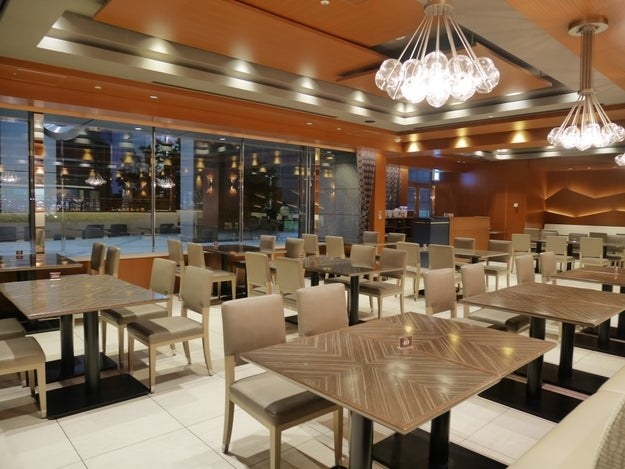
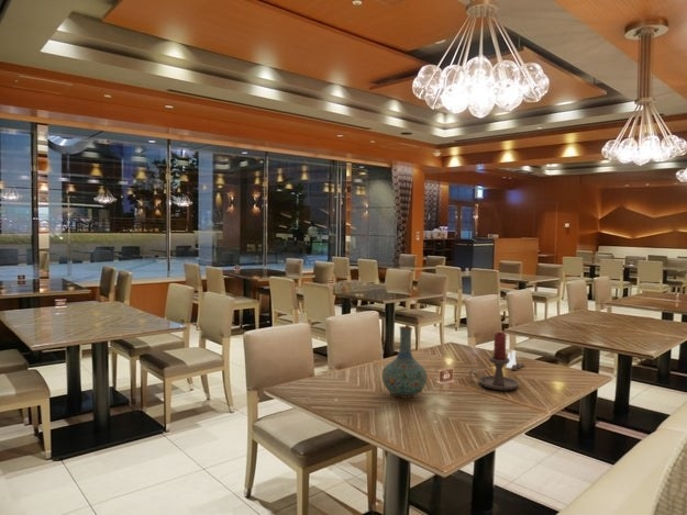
+ salt and pepper shaker set (514, 359)
+ candle holder (494, 358)
+ vase (405, 361)
